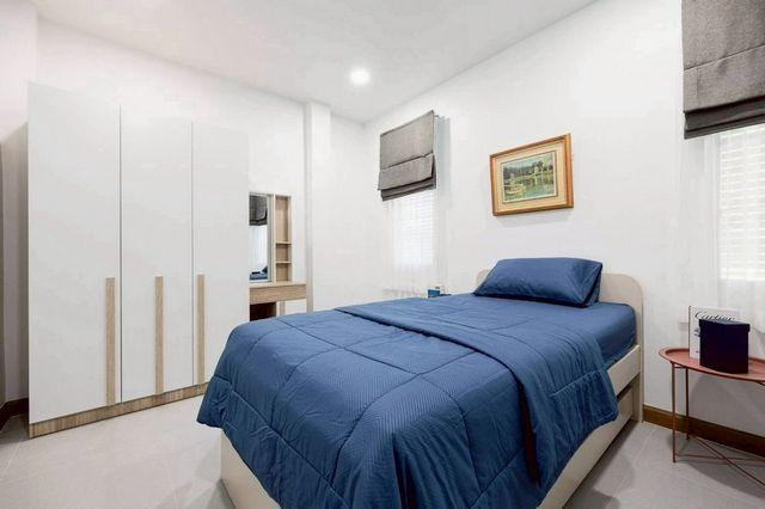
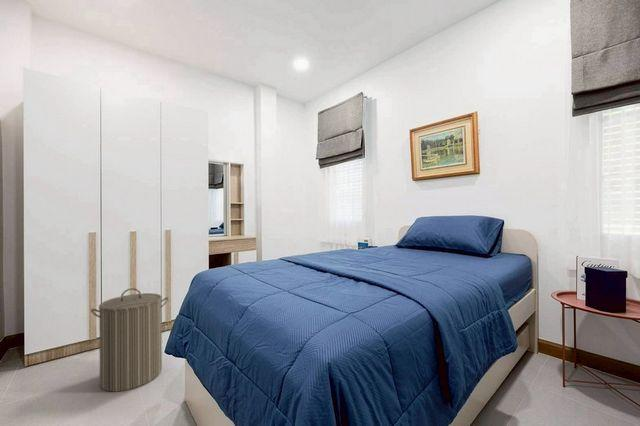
+ laundry hamper (132, 332)
